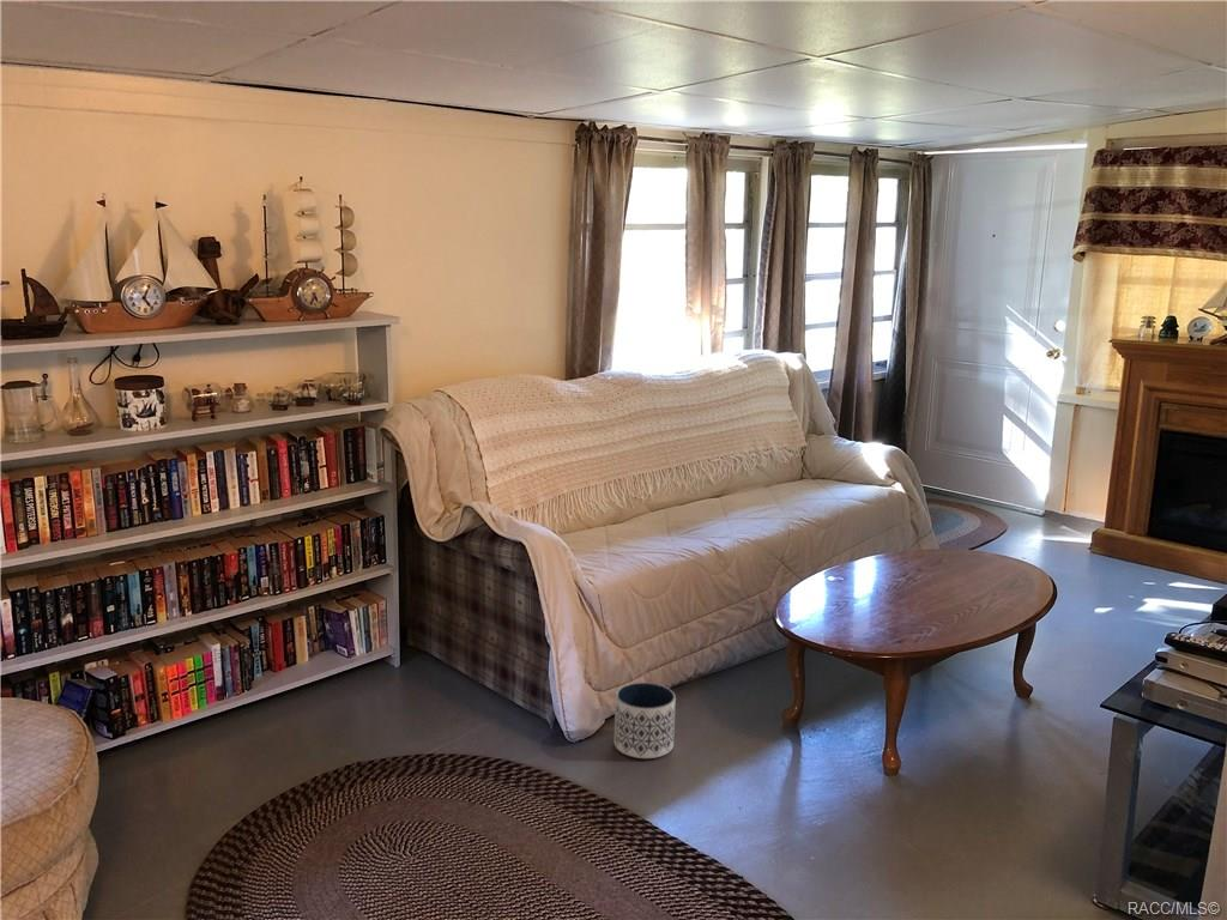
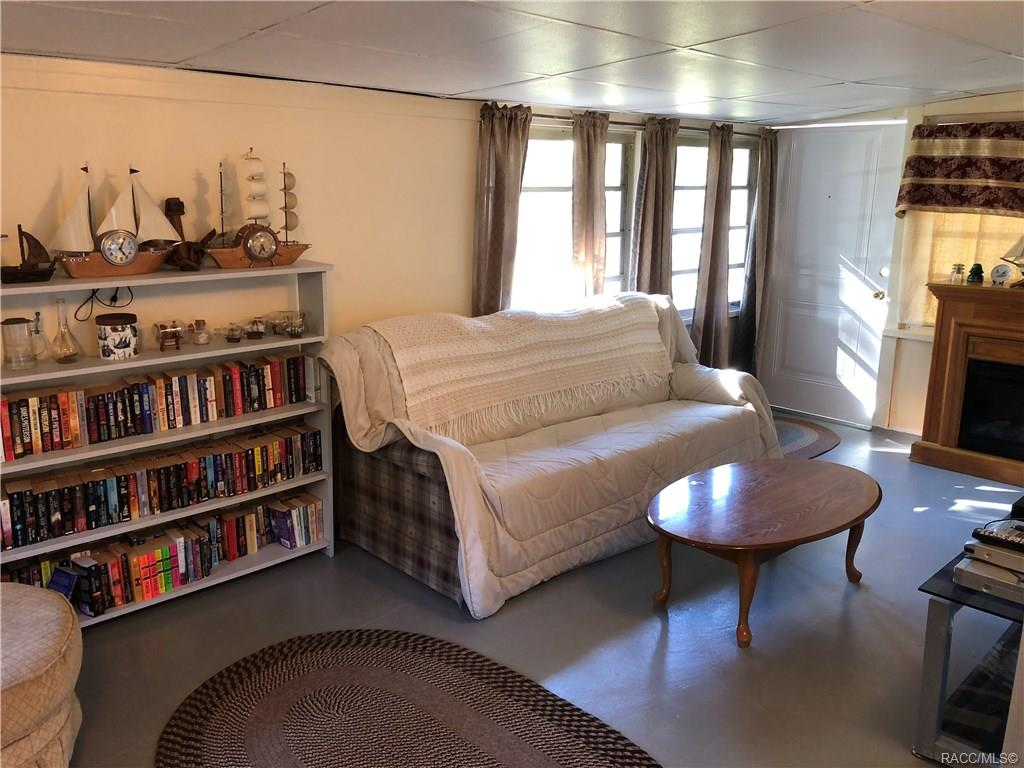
- planter (643, 720)
